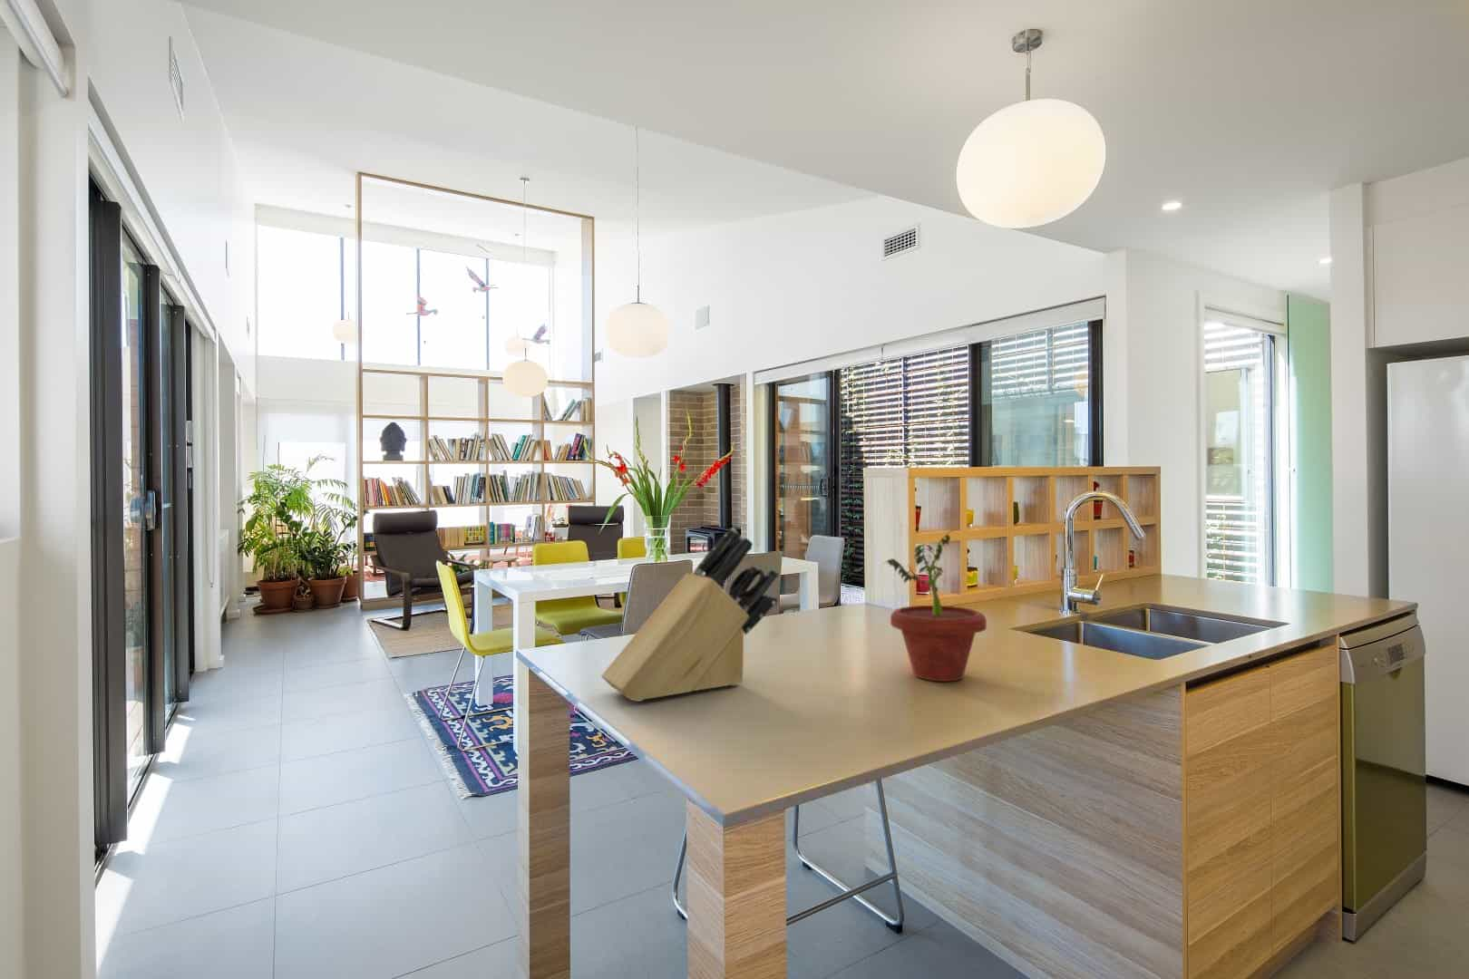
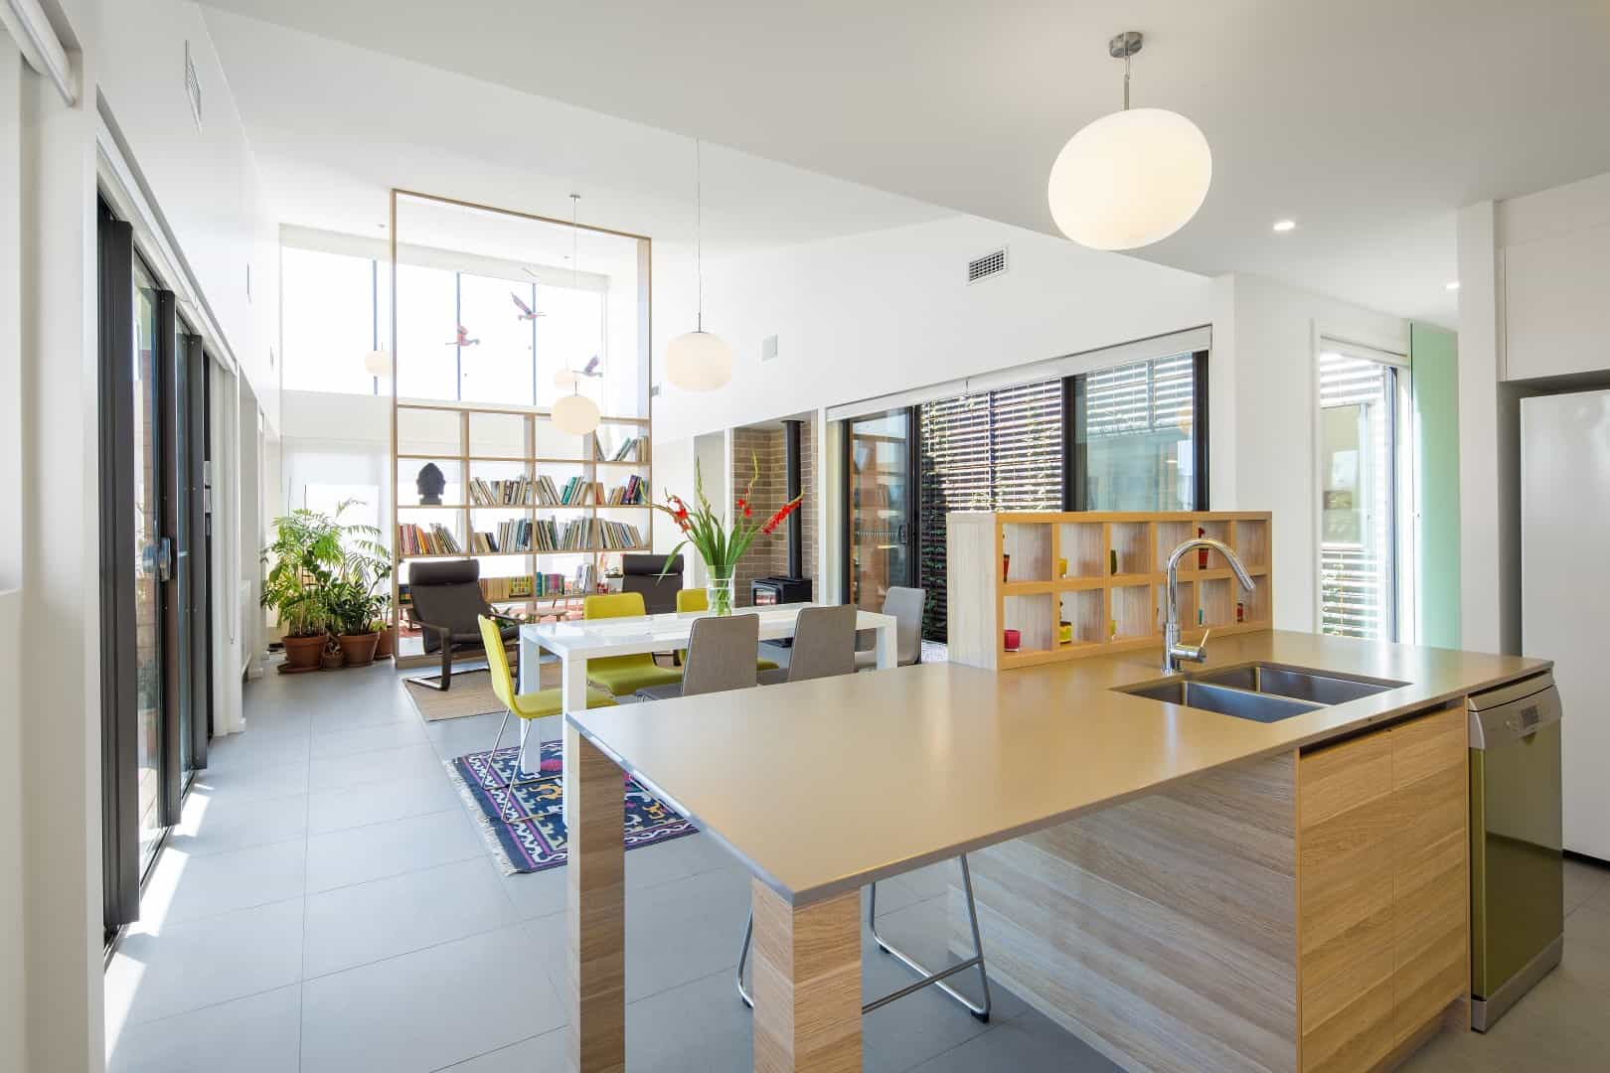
- potted plant (935, 602)
- knife block (694, 608)
